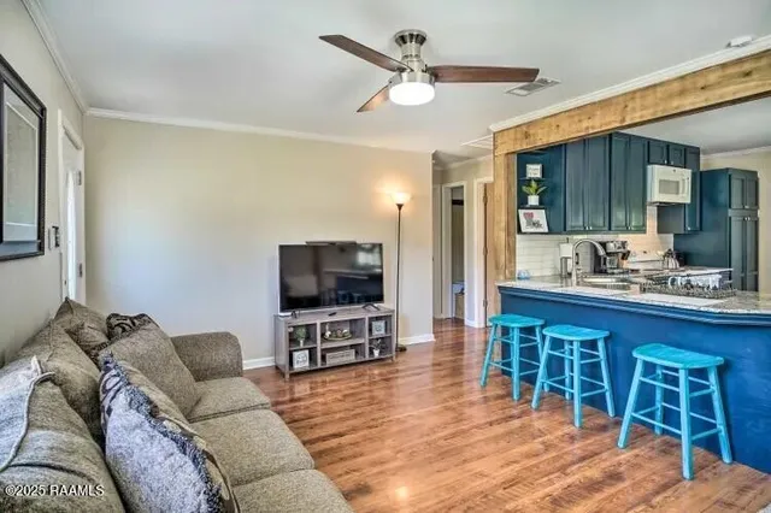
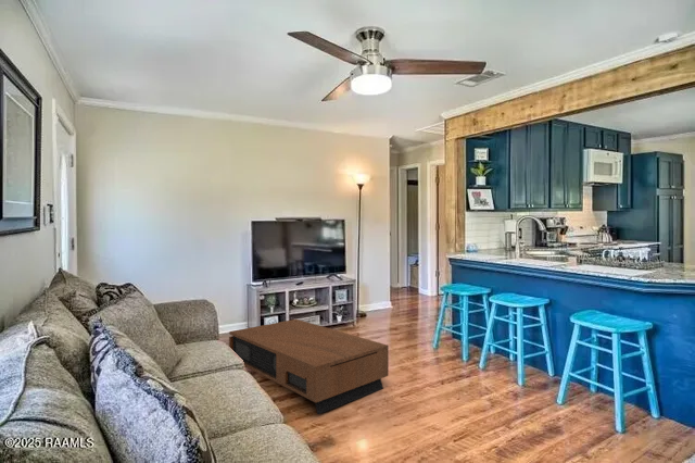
+ coffee table (304, 358)
